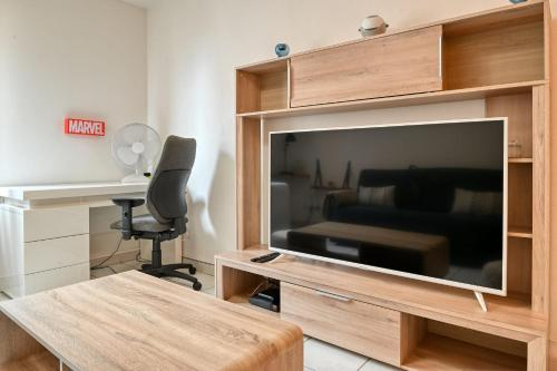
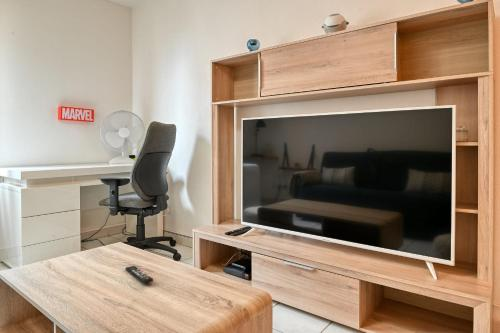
+ remote control (138, 274)
